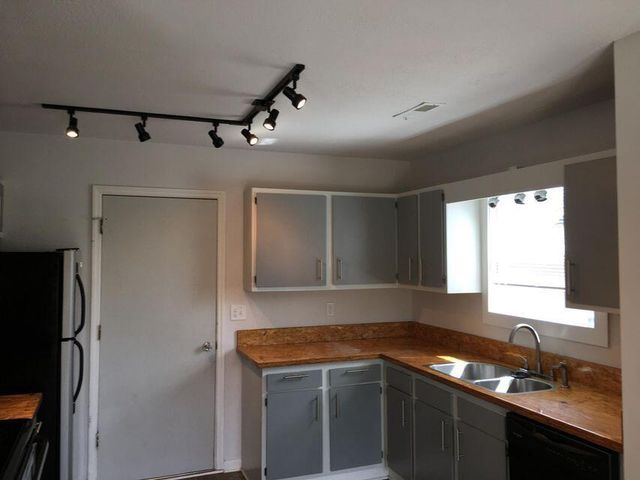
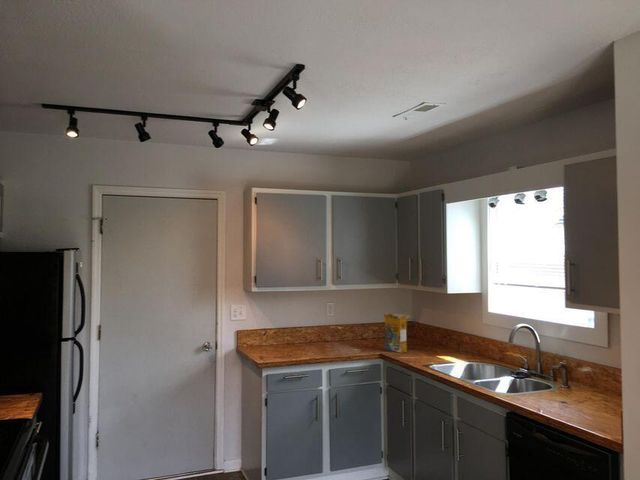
+ cereal box (396, 331)
